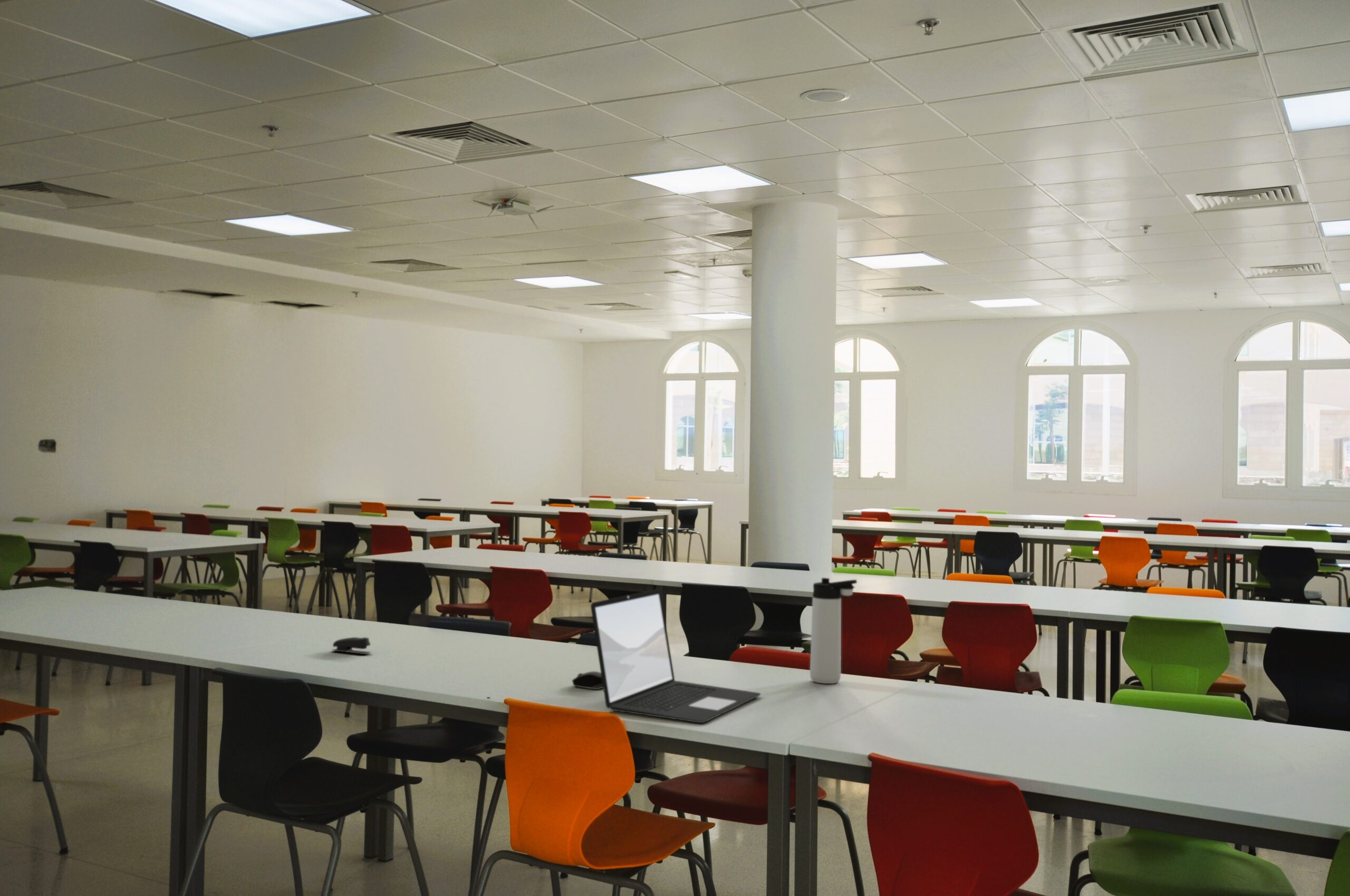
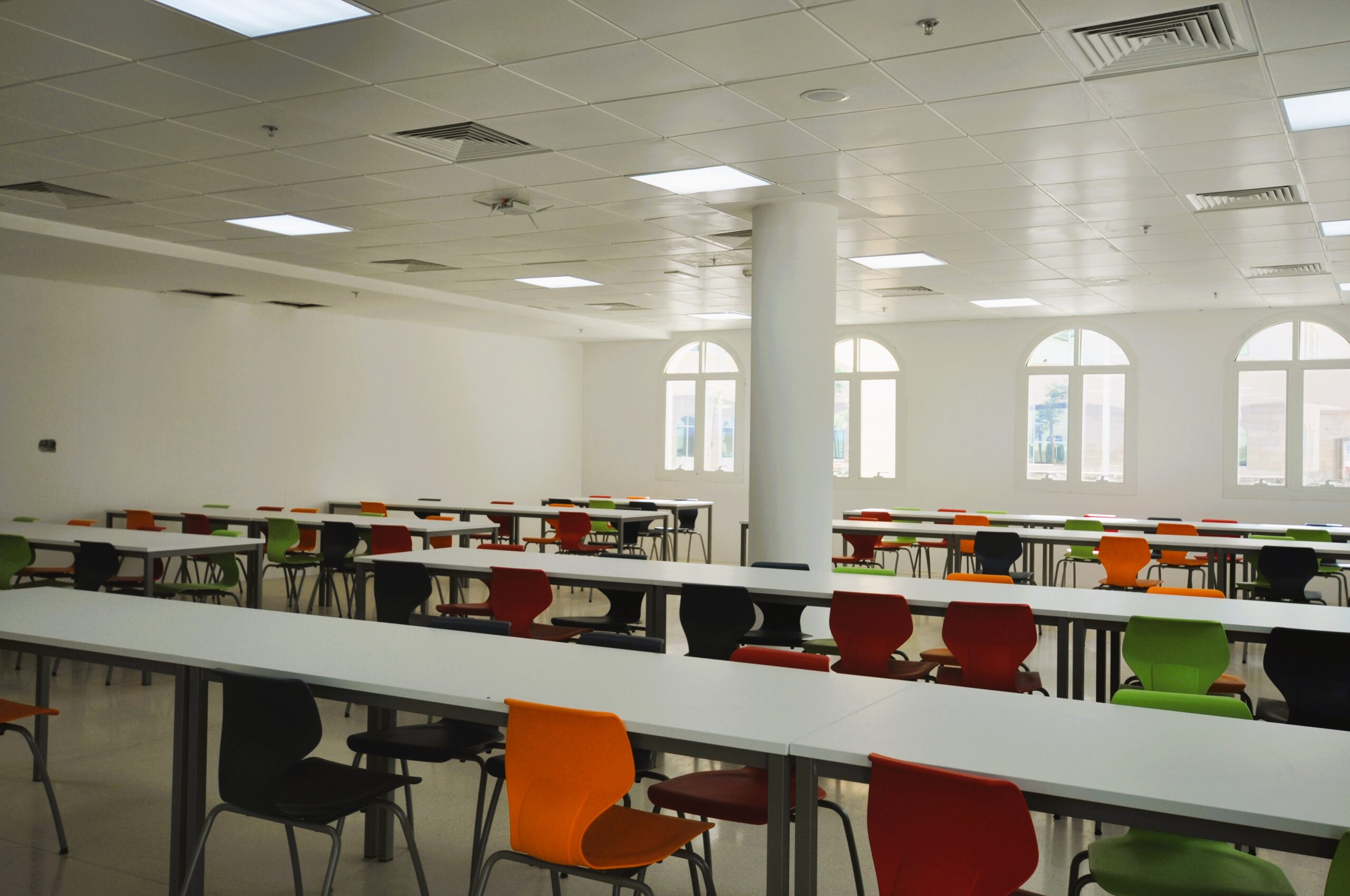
- thermos bottle (833, 630)
- stapler (351, 644)
- laptop (670, 653)
- computer mouse (589, 678)
